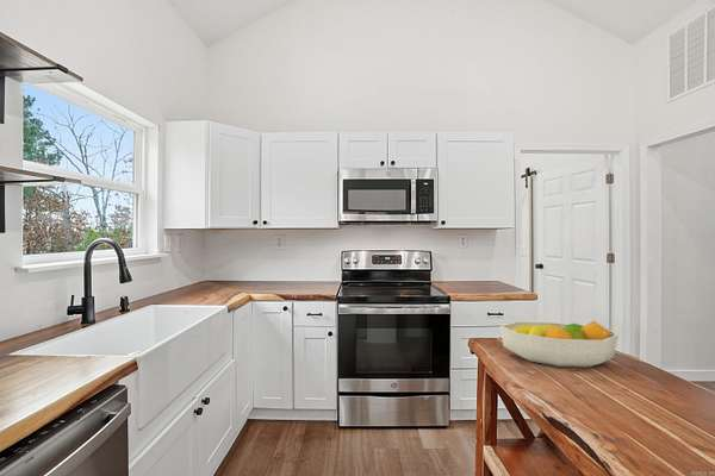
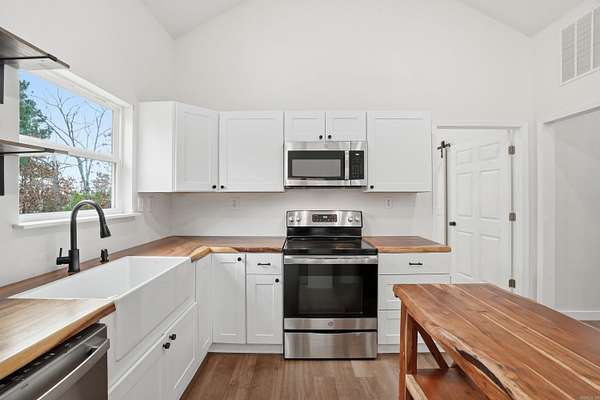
- fruit bowl (555, 338)
